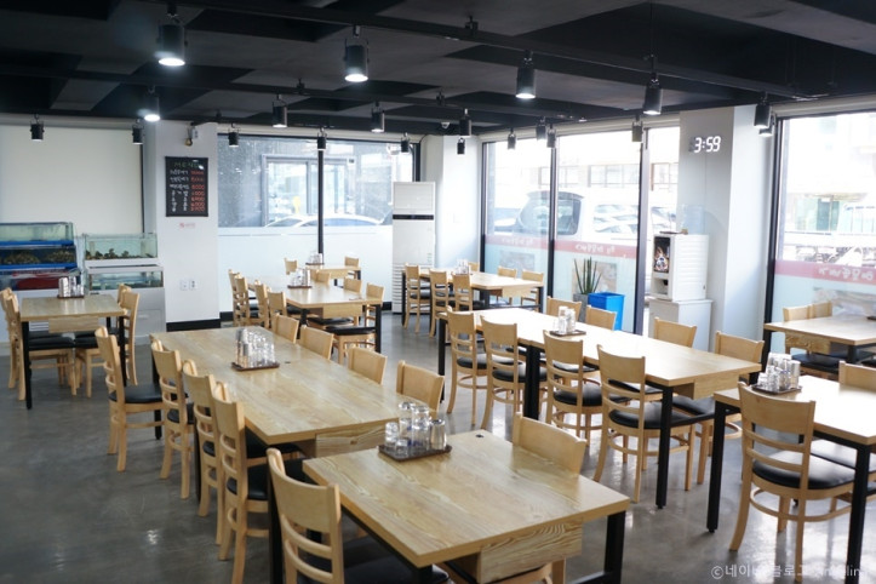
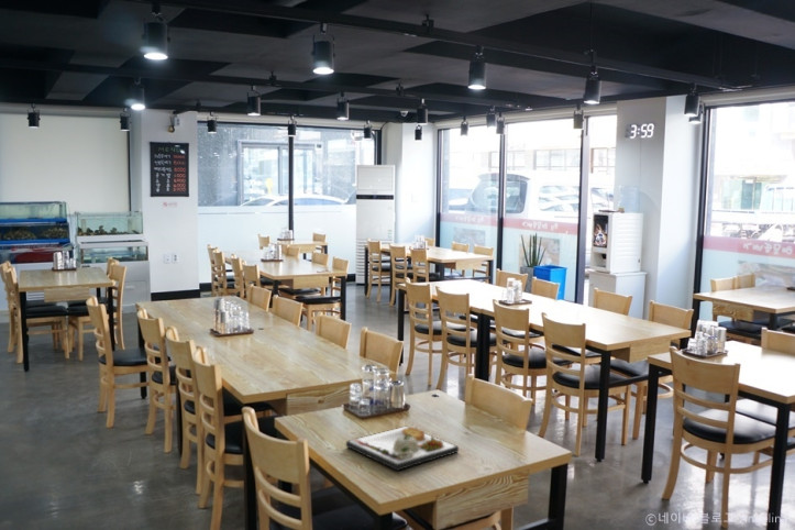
+ dinner plate (401, 440)
